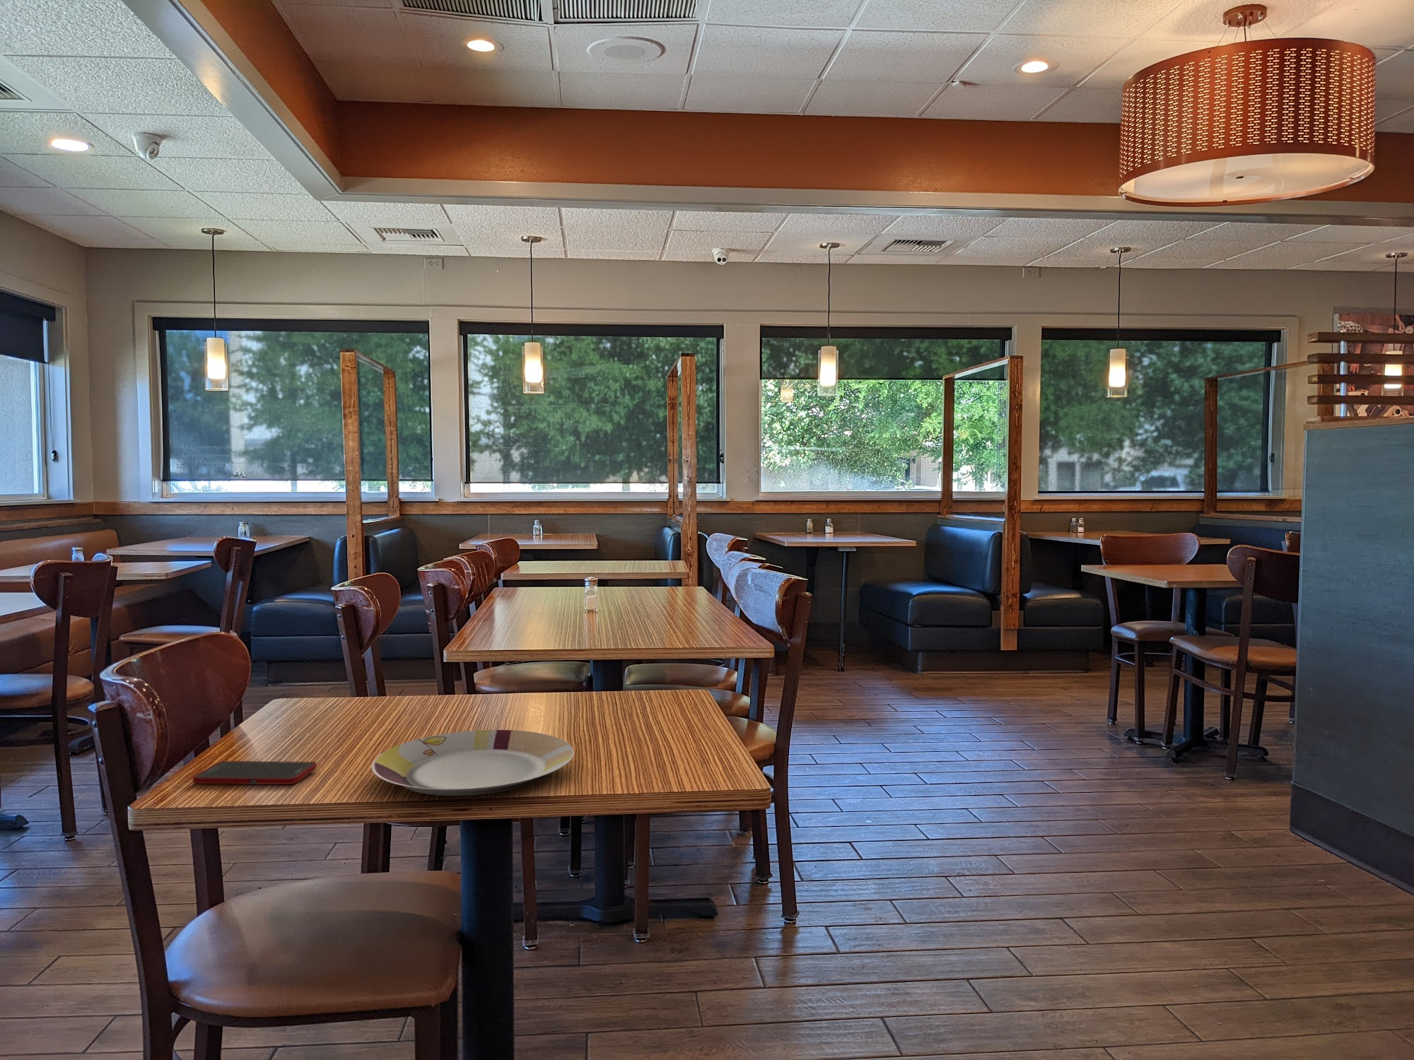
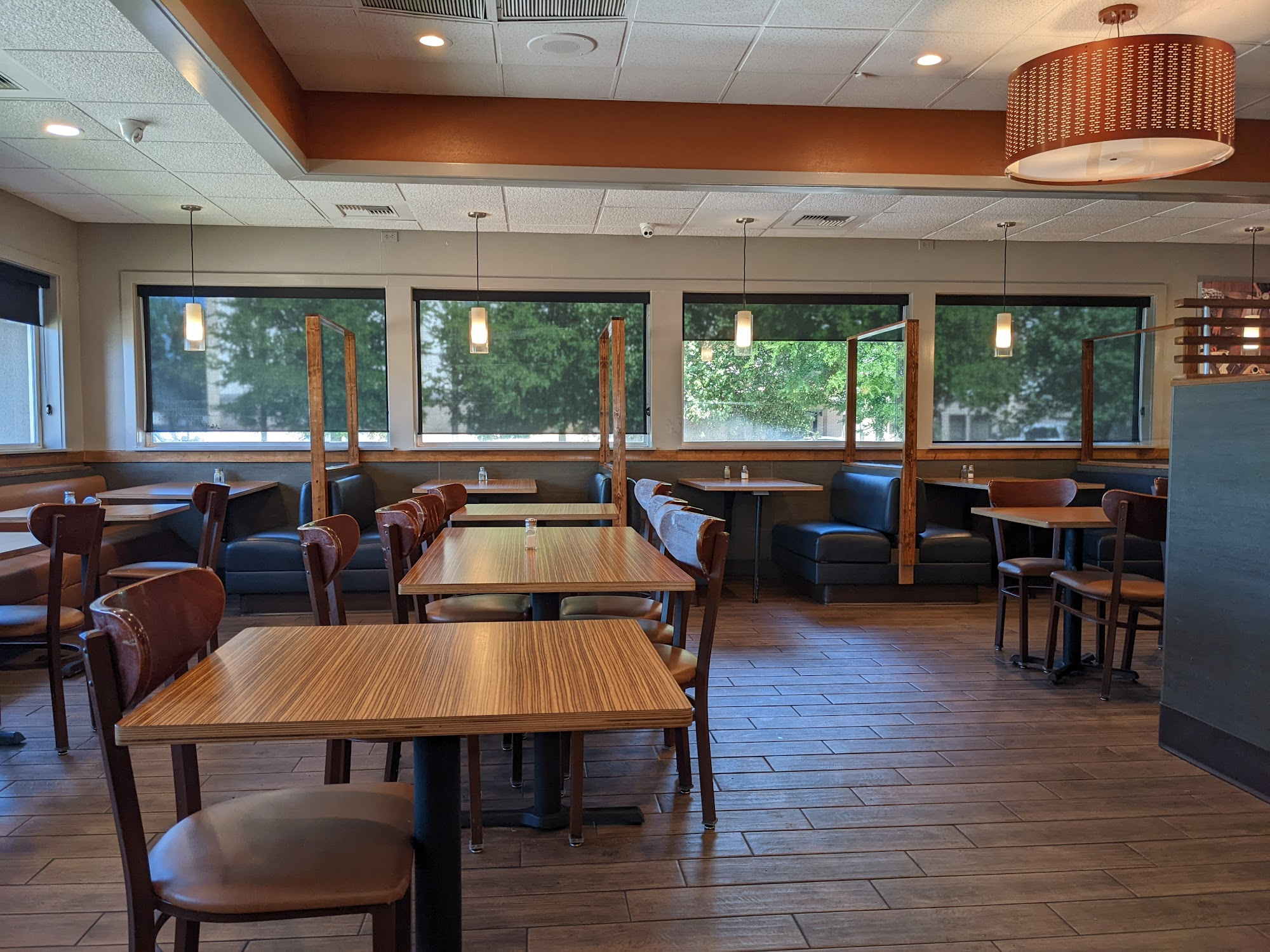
- cell phone (256, 773)
- plate (475, 763)
